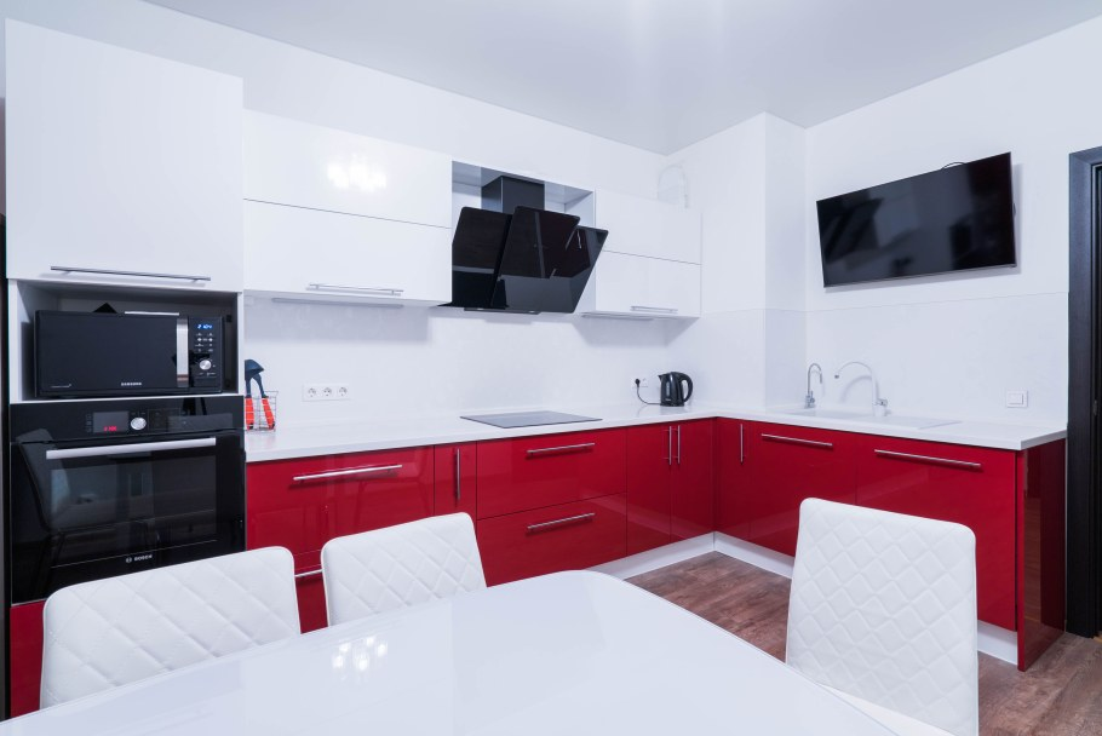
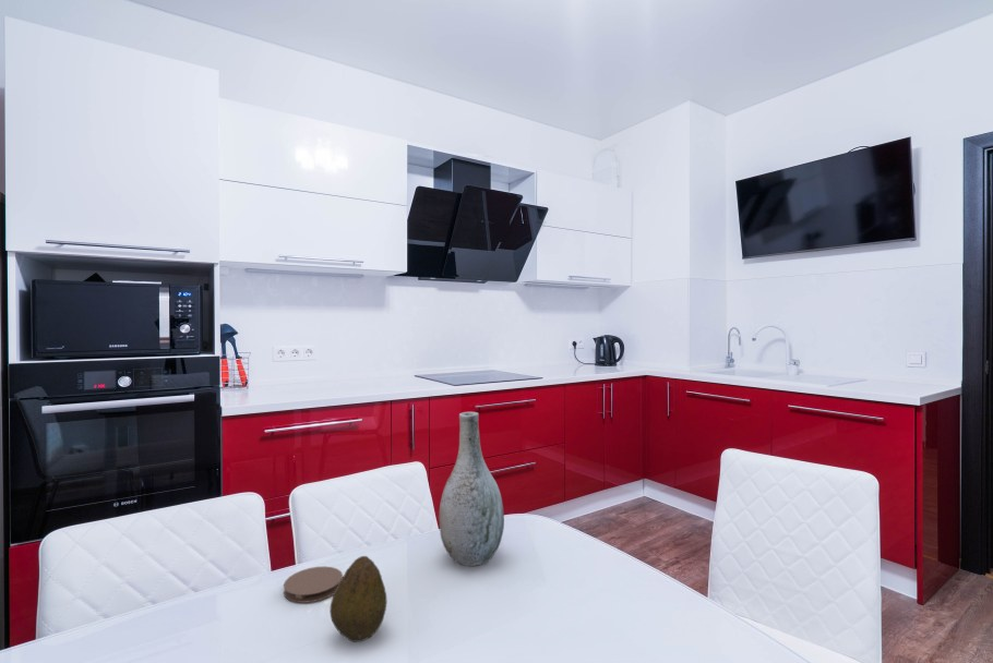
+ fruit (359, 596)
+ vase (471, 485)
+ coaster (313, 583)
